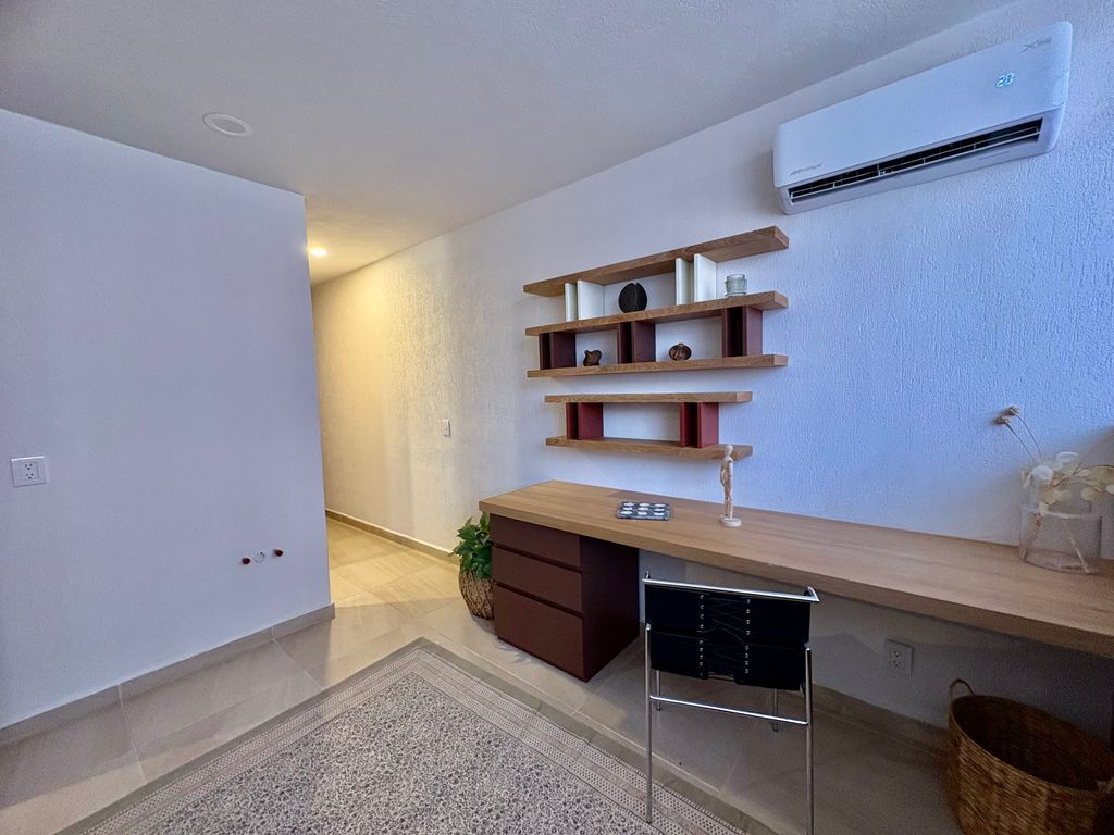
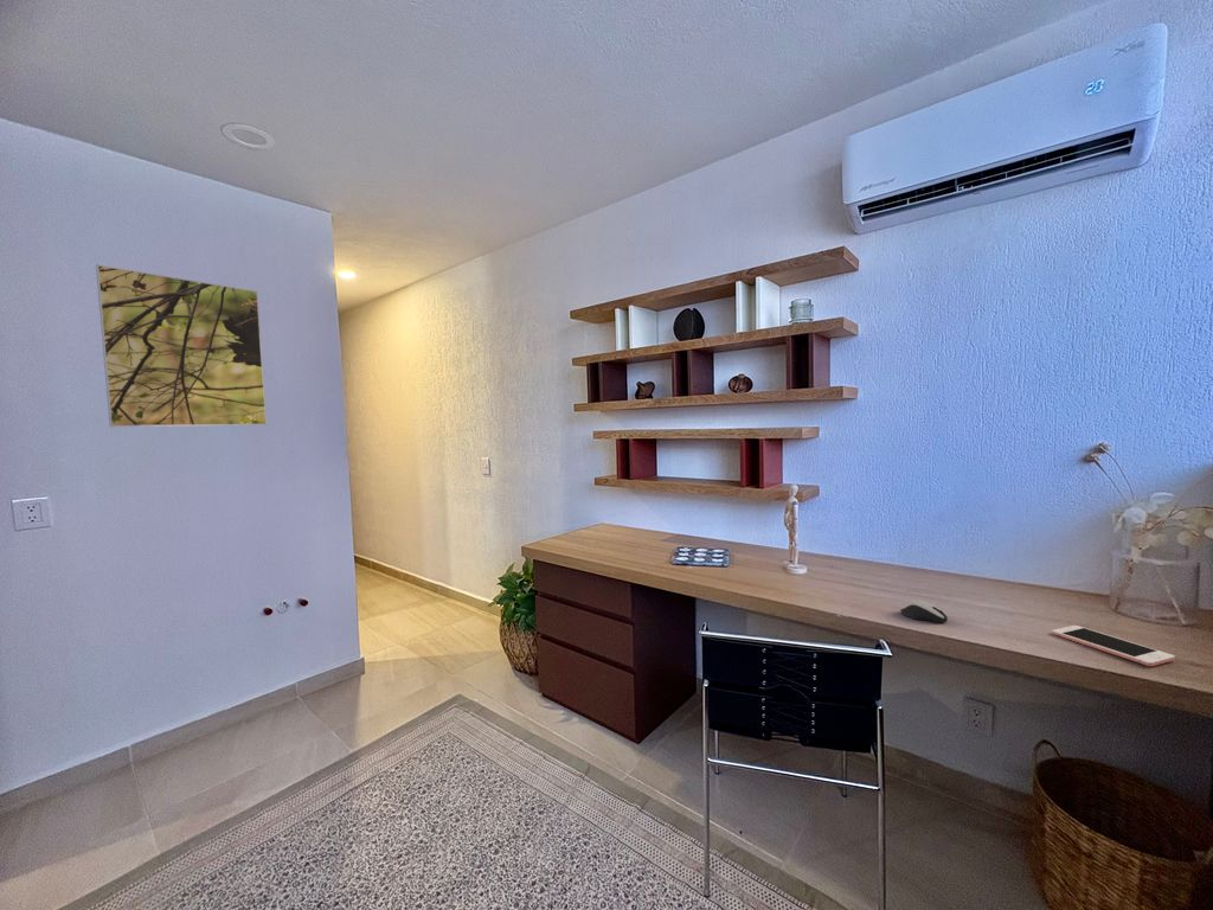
+ cell phone (1109, 643)
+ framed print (190, 353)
+ computer mouse (923, 609)
